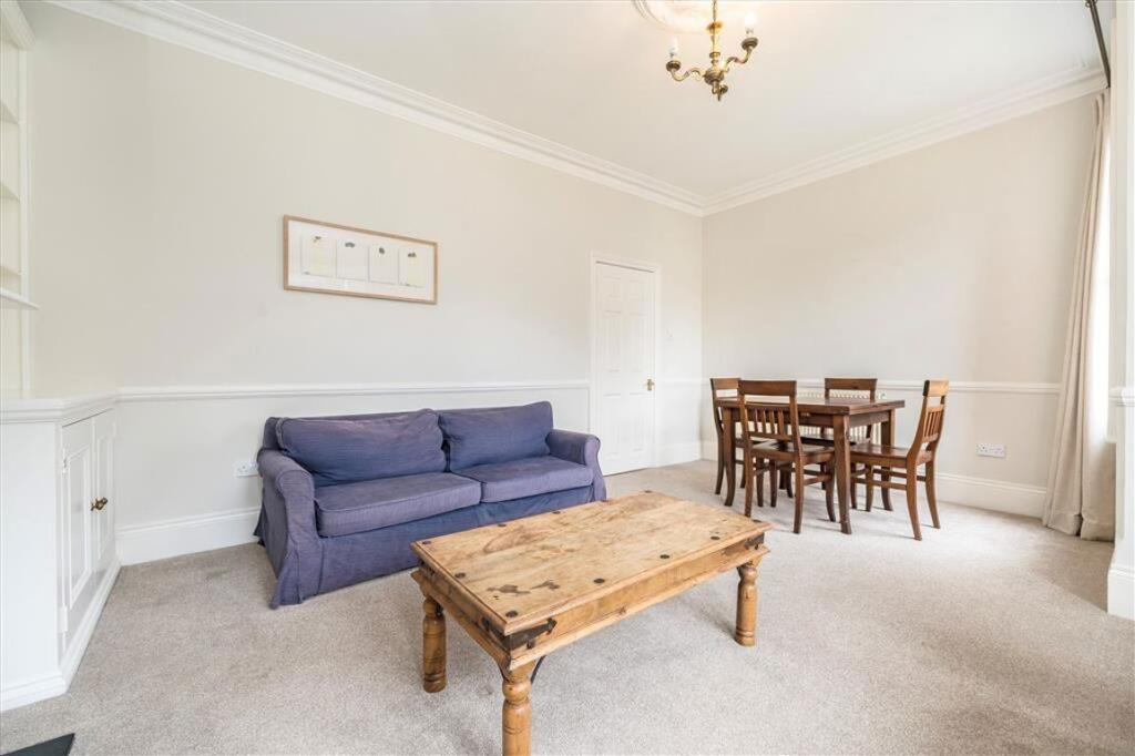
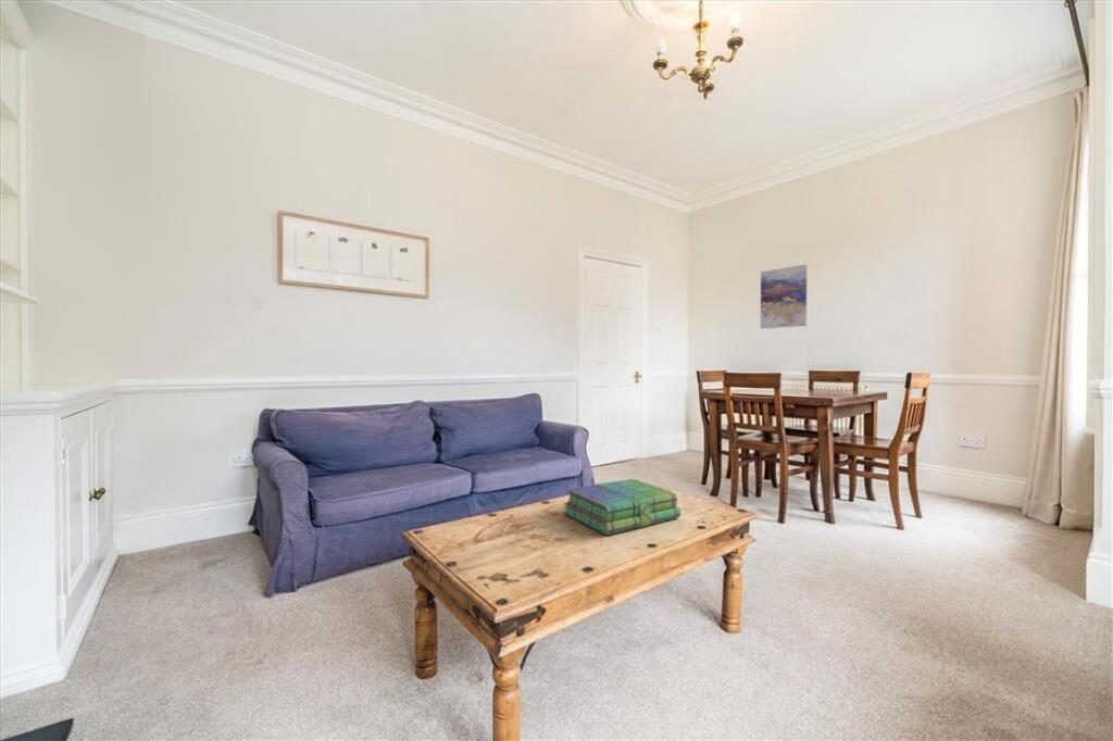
+ wall art (783, 298)
+ stack of books (621, 503)
